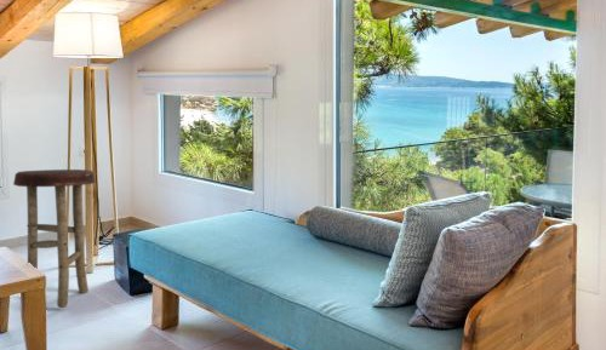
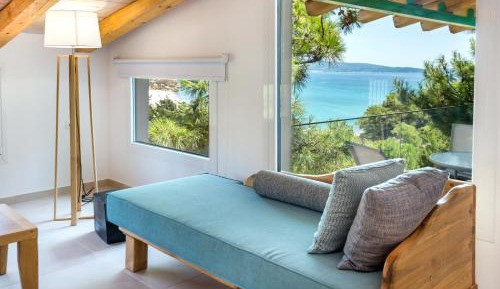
- stool (57, 236)
